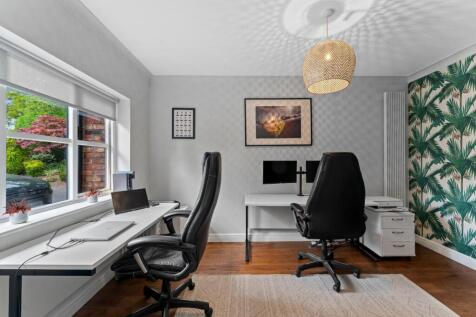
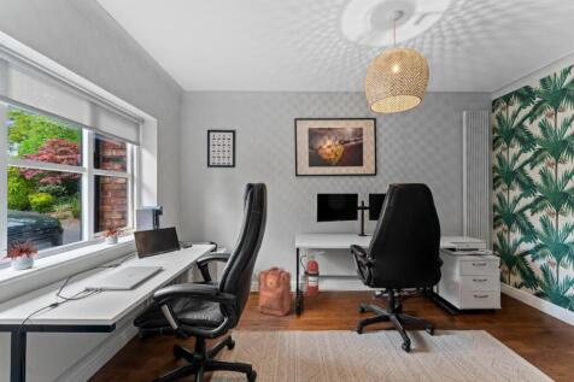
+ backpack (274, 288)
+ fire extinguisher (311, 272)
